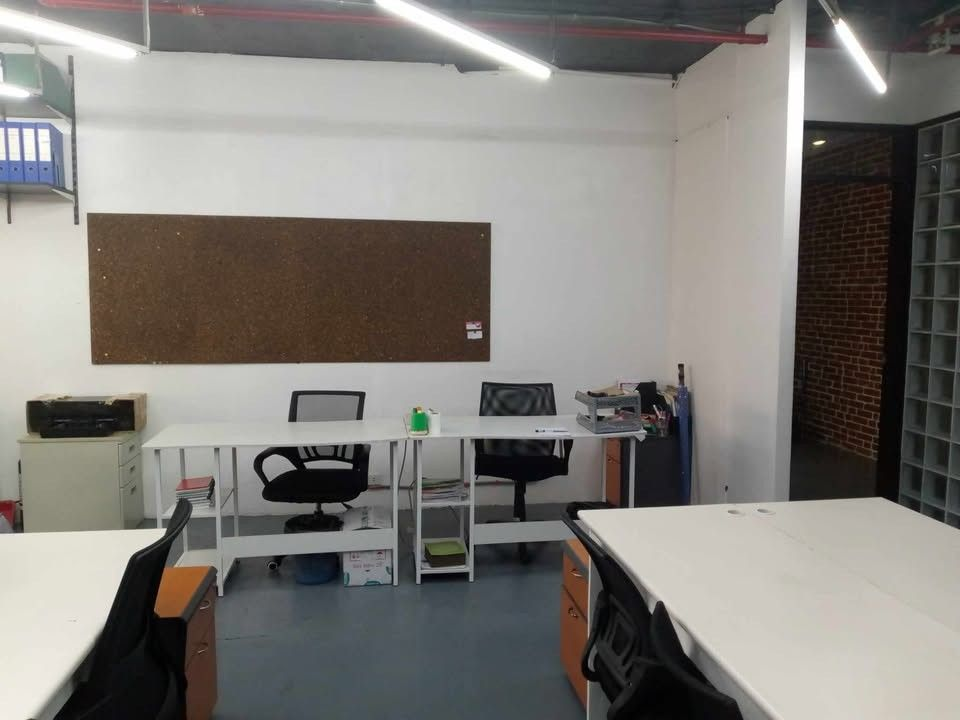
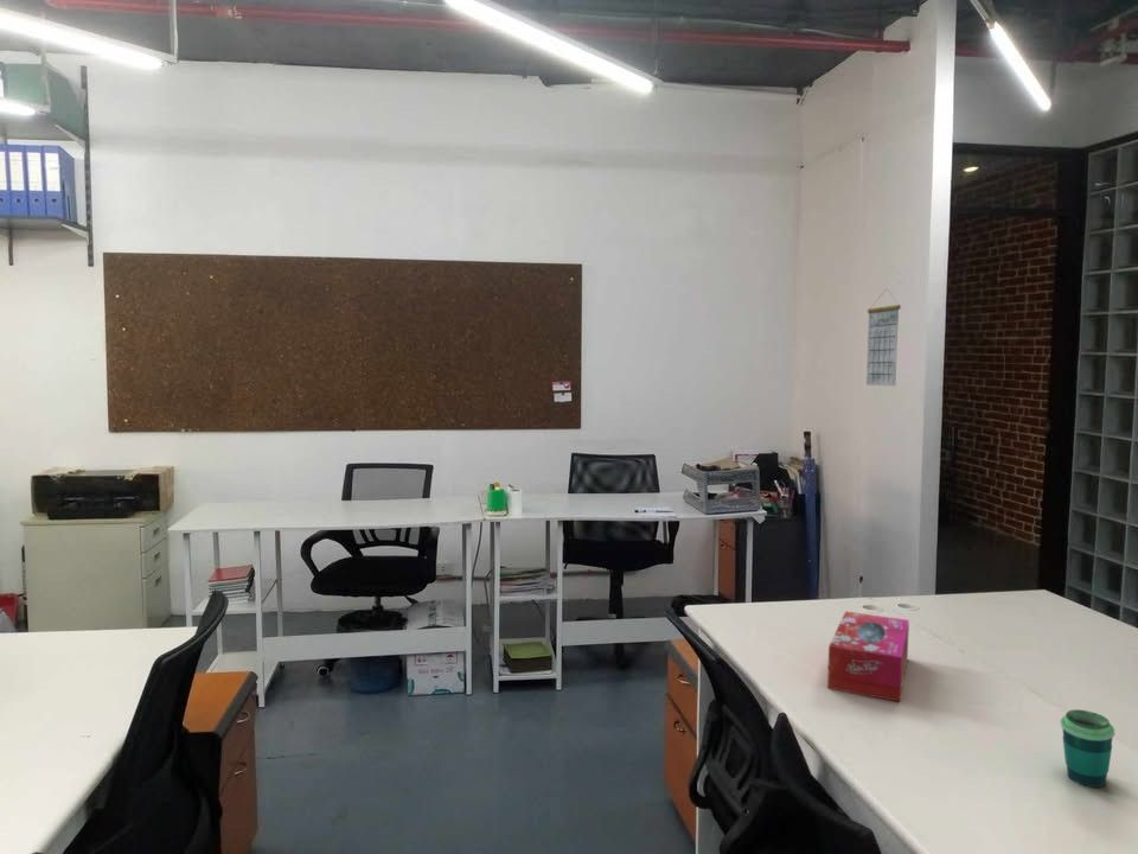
+ tissue box (870, 652)
+ calendar (882, 337)
+ cup (1086, 750)
